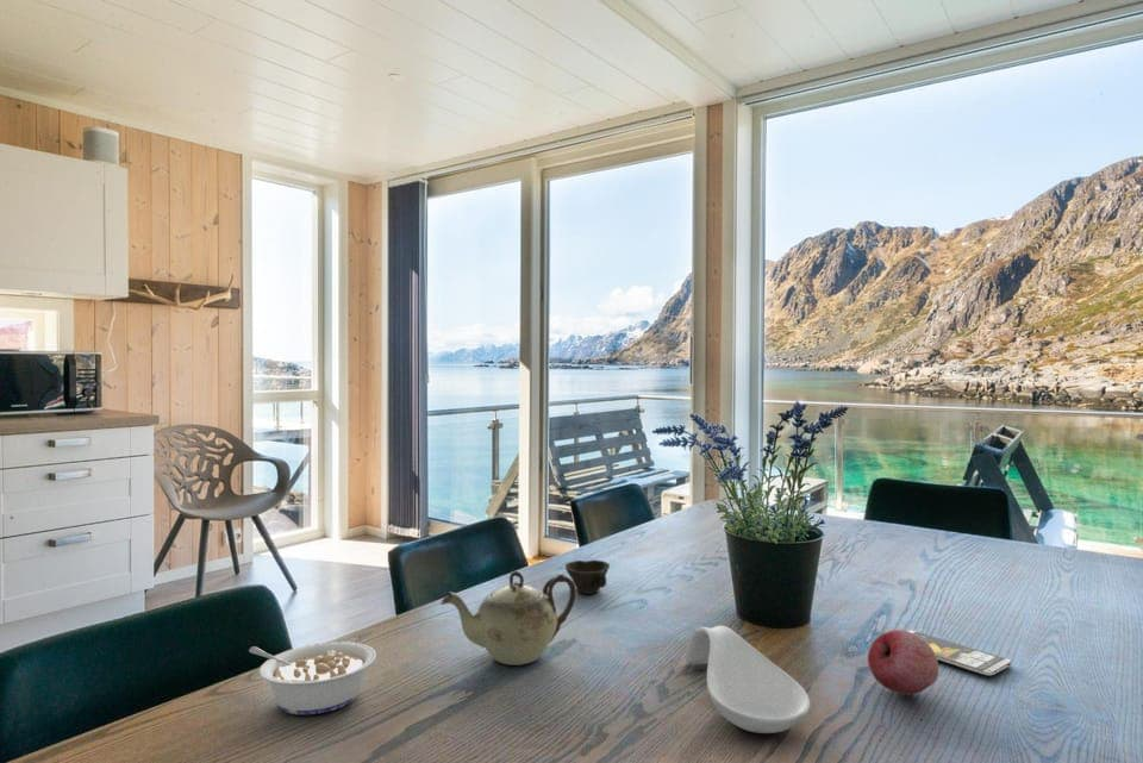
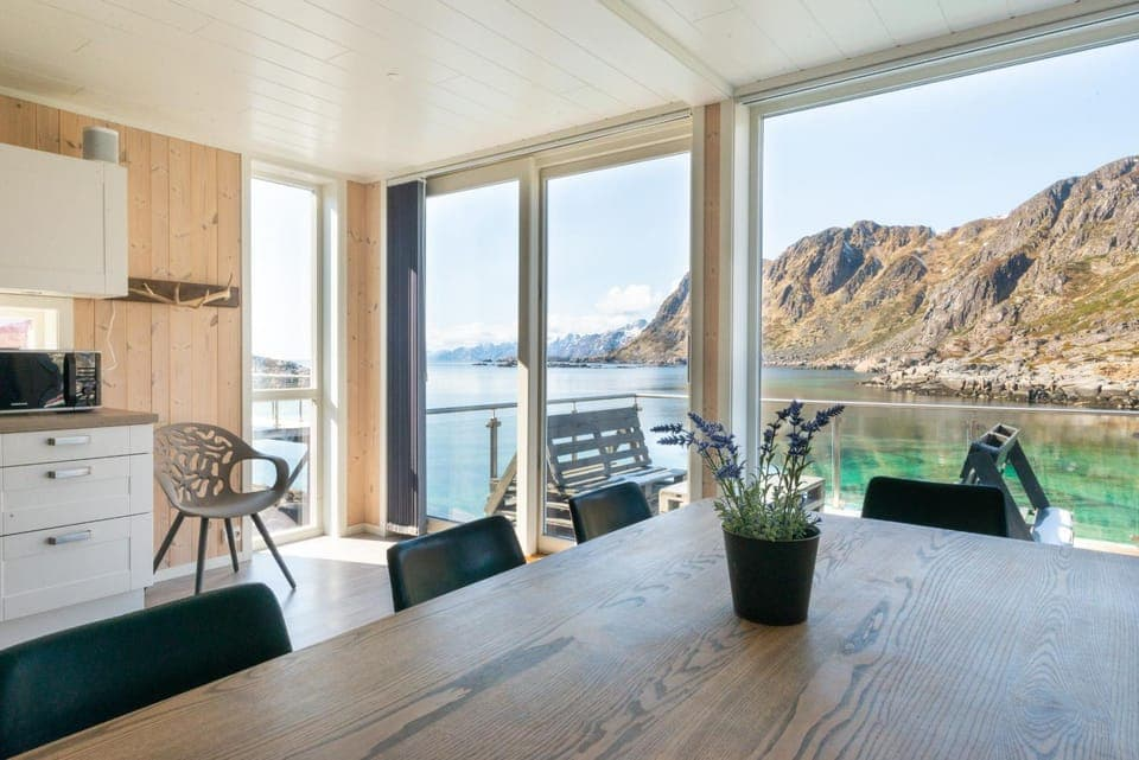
- spoon rest (735, 671)
- fruit (902, 662)
- cup (588, 577)
- teapot (510, 613)
- legume (314, 676)
- smartphone (947, 651)
